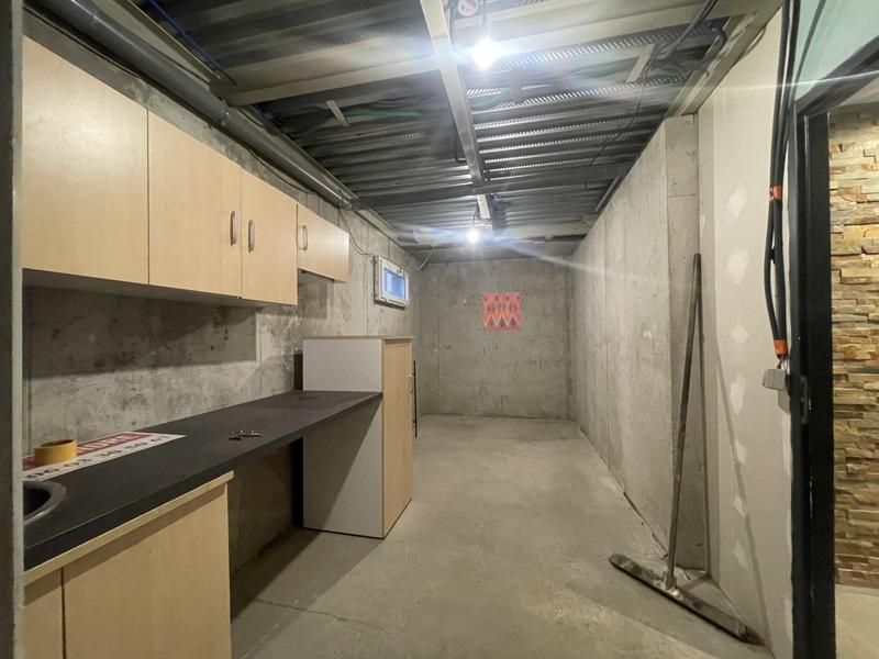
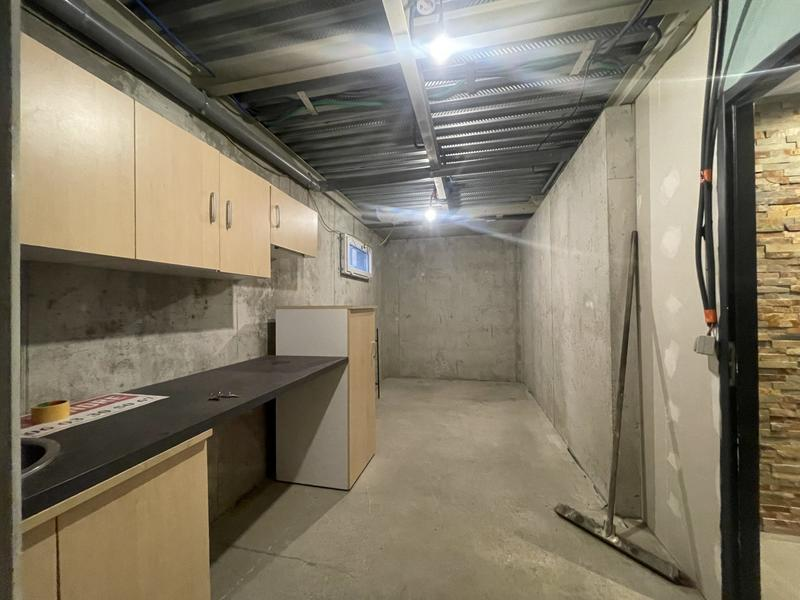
- wall art (501, 311)
